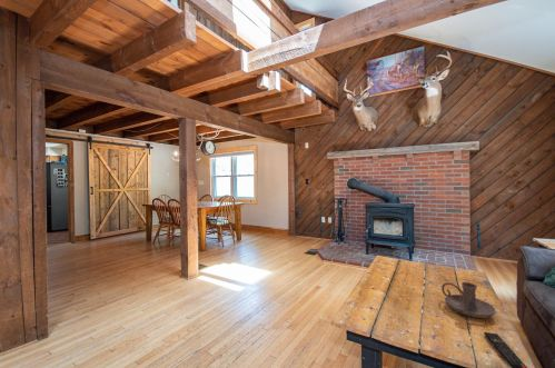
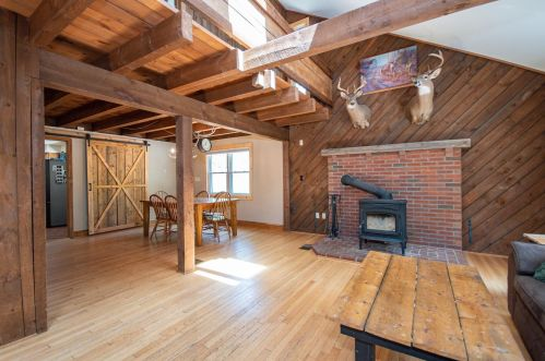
- remote control (504, 350)
- candle holder (464, 296)
